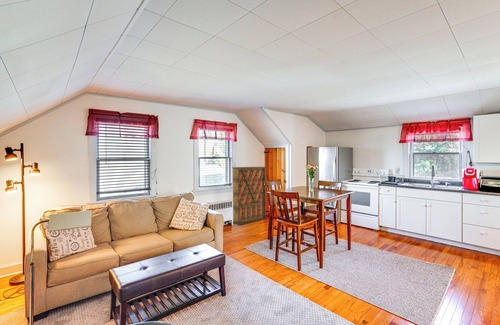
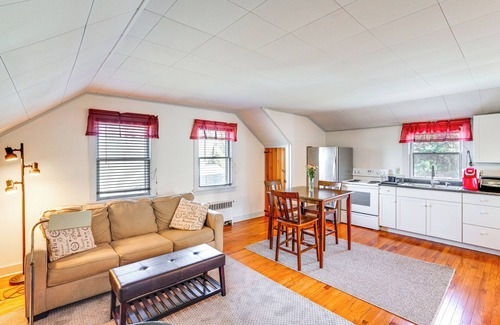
- storage cabinet (249, 194)
